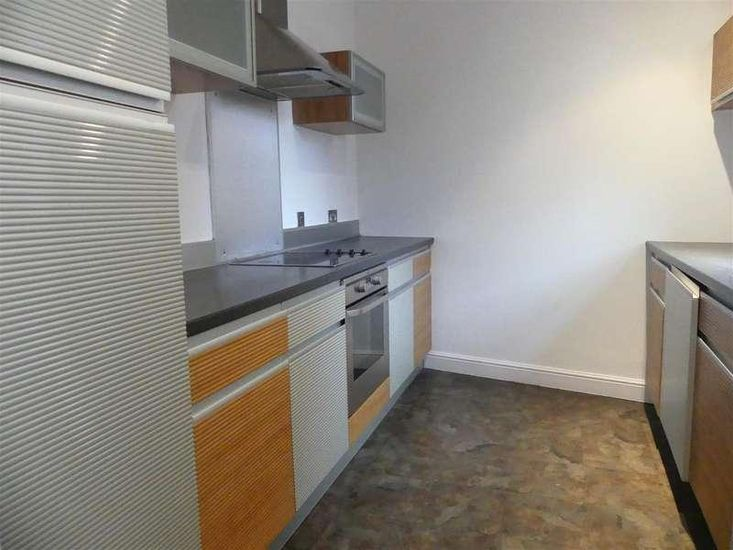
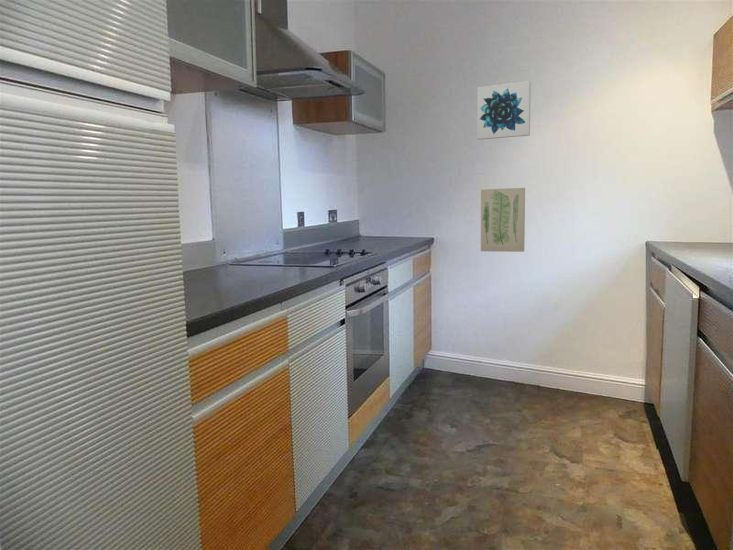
+ wall art (502, 220)
+ wall art (503, 111)
